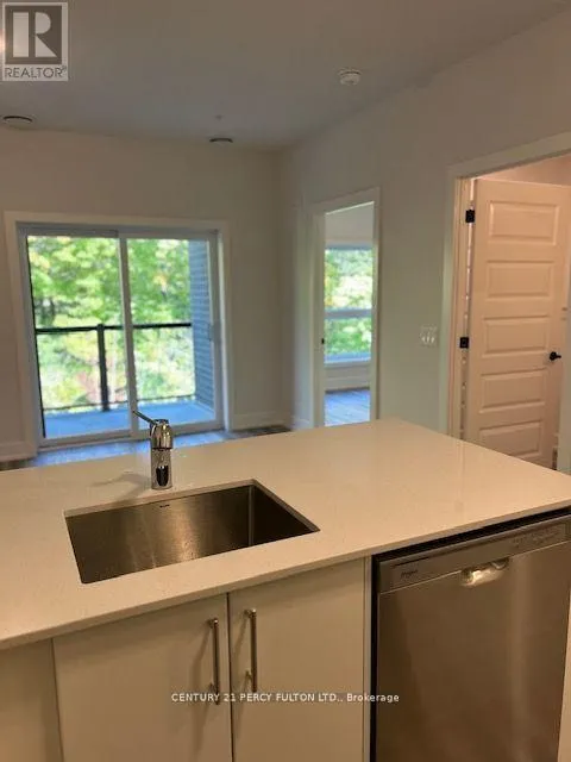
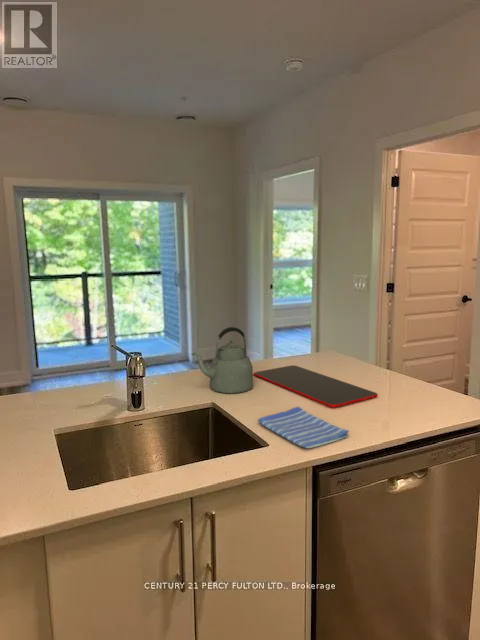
+ kettle (221, 358)
+ dish towel (301, 425)
+ cutting board (310, 383)
